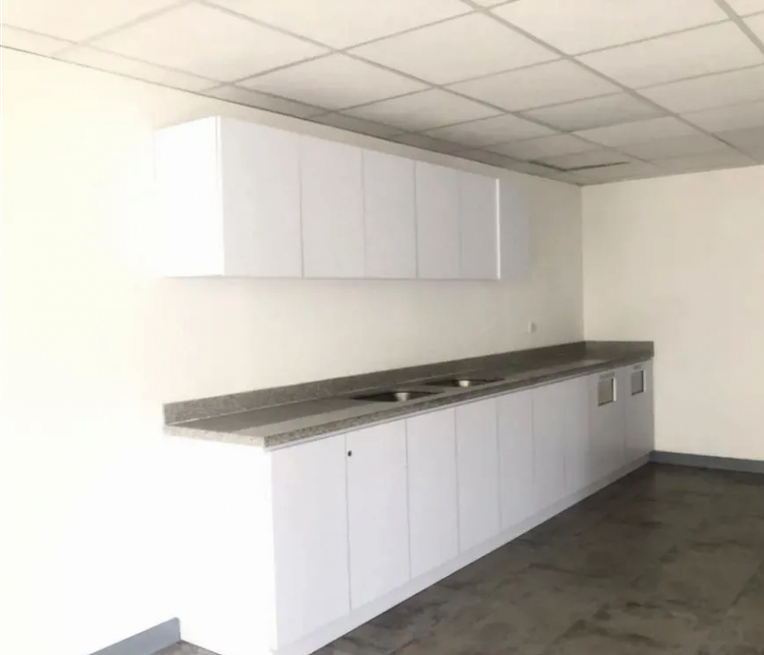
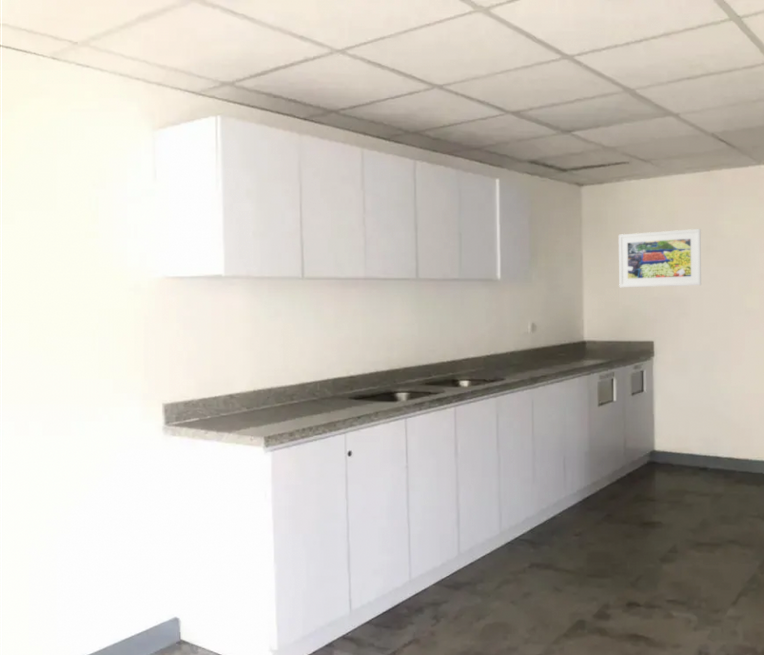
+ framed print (658, 259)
